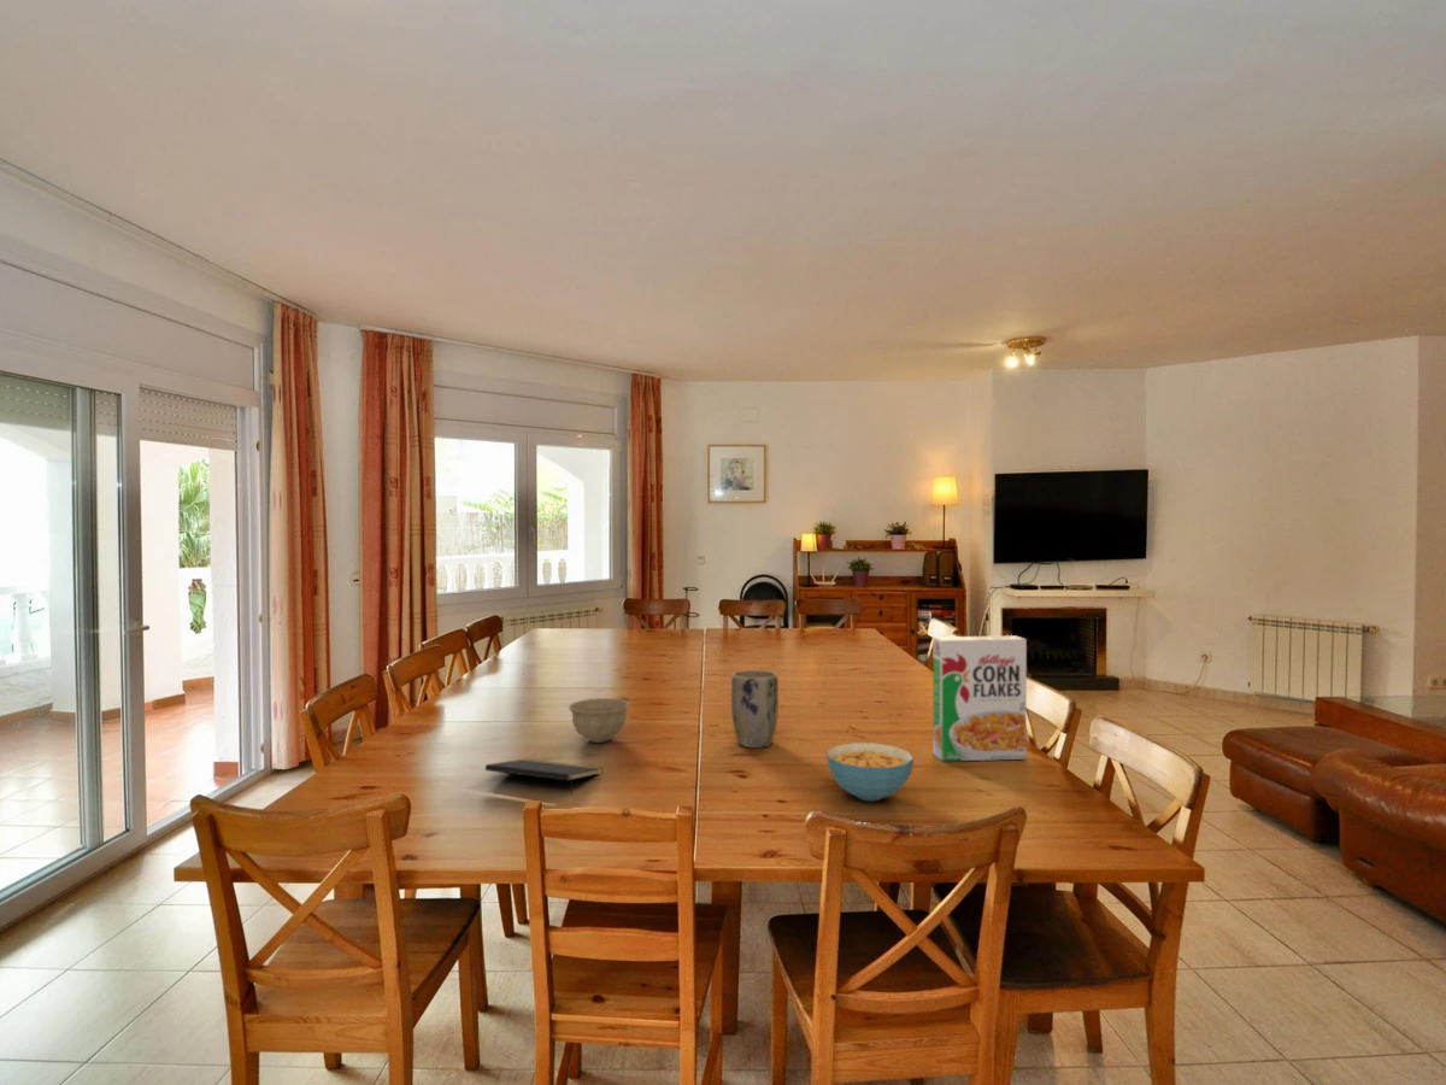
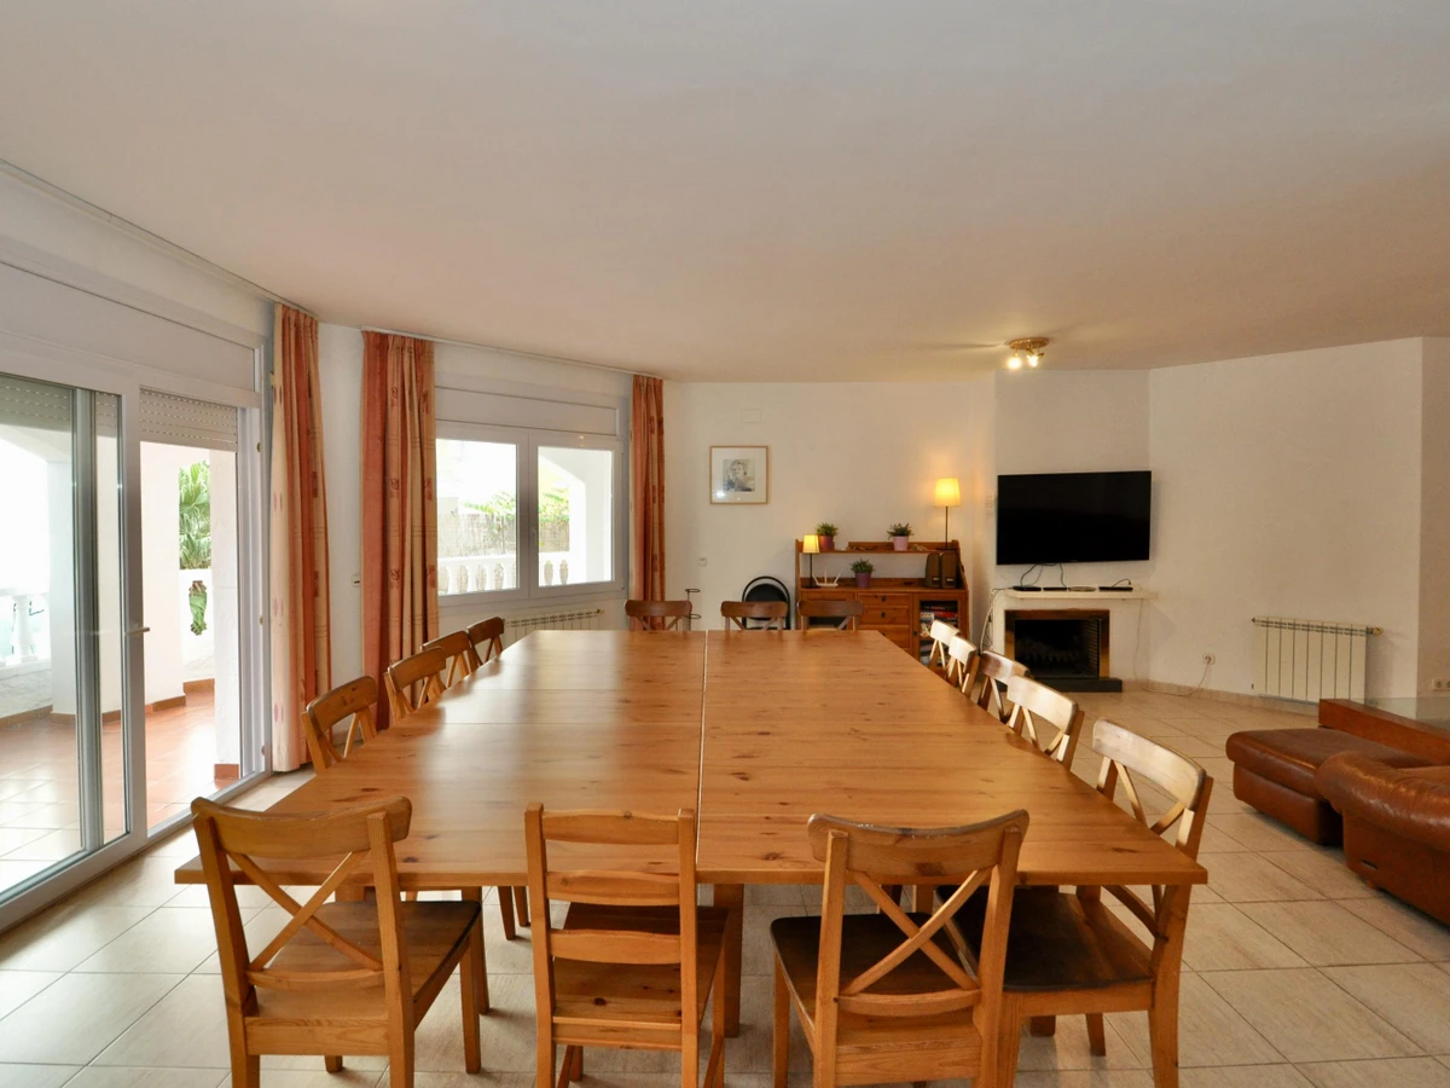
- cereal bowl (869, 775)
- plant pot (754, 709)
- bowl (599, 722)
- notepad (545, 769)
- cereal box (978, 697)
